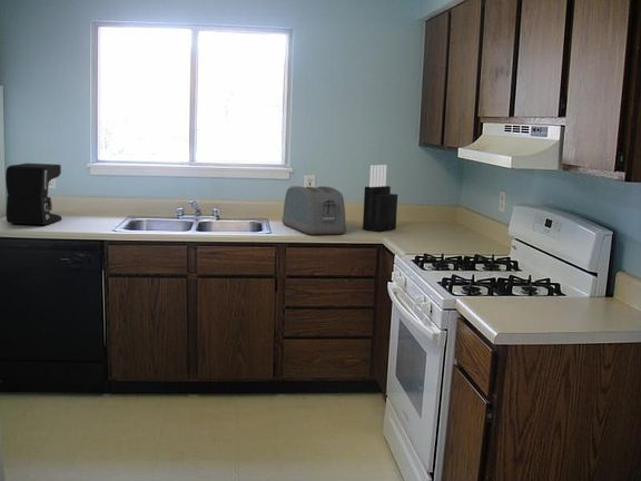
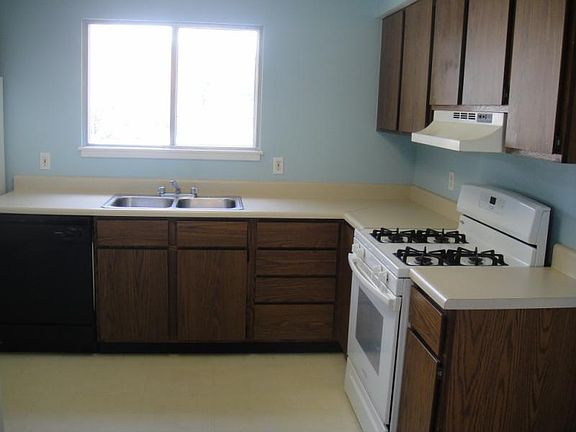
- knife block (383, 197)
- coffee maker (36, 193)
- toaster (314, 207)
